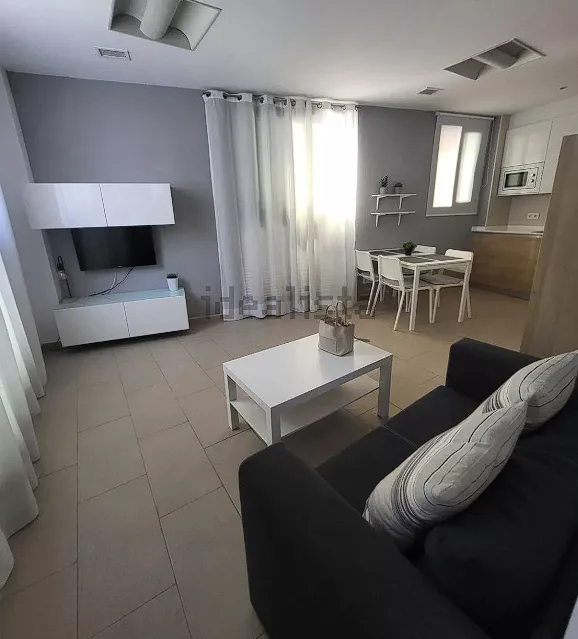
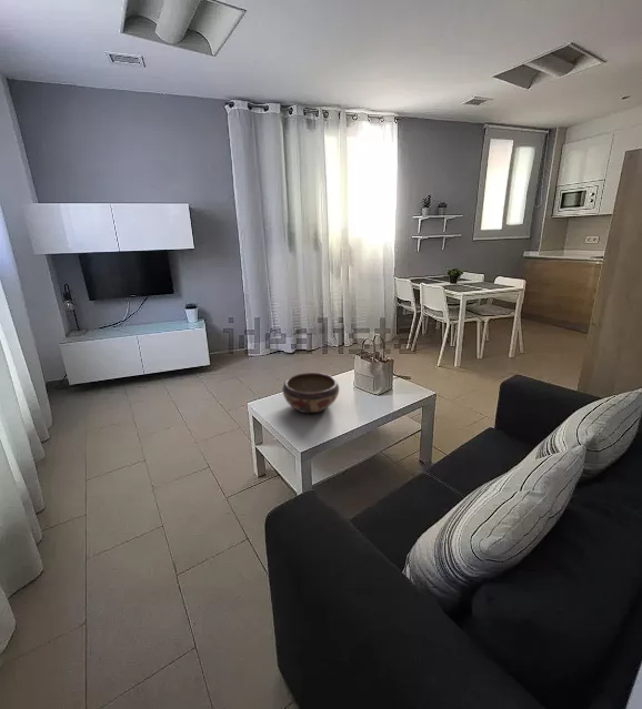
+ decorative bowl (311, 394)
